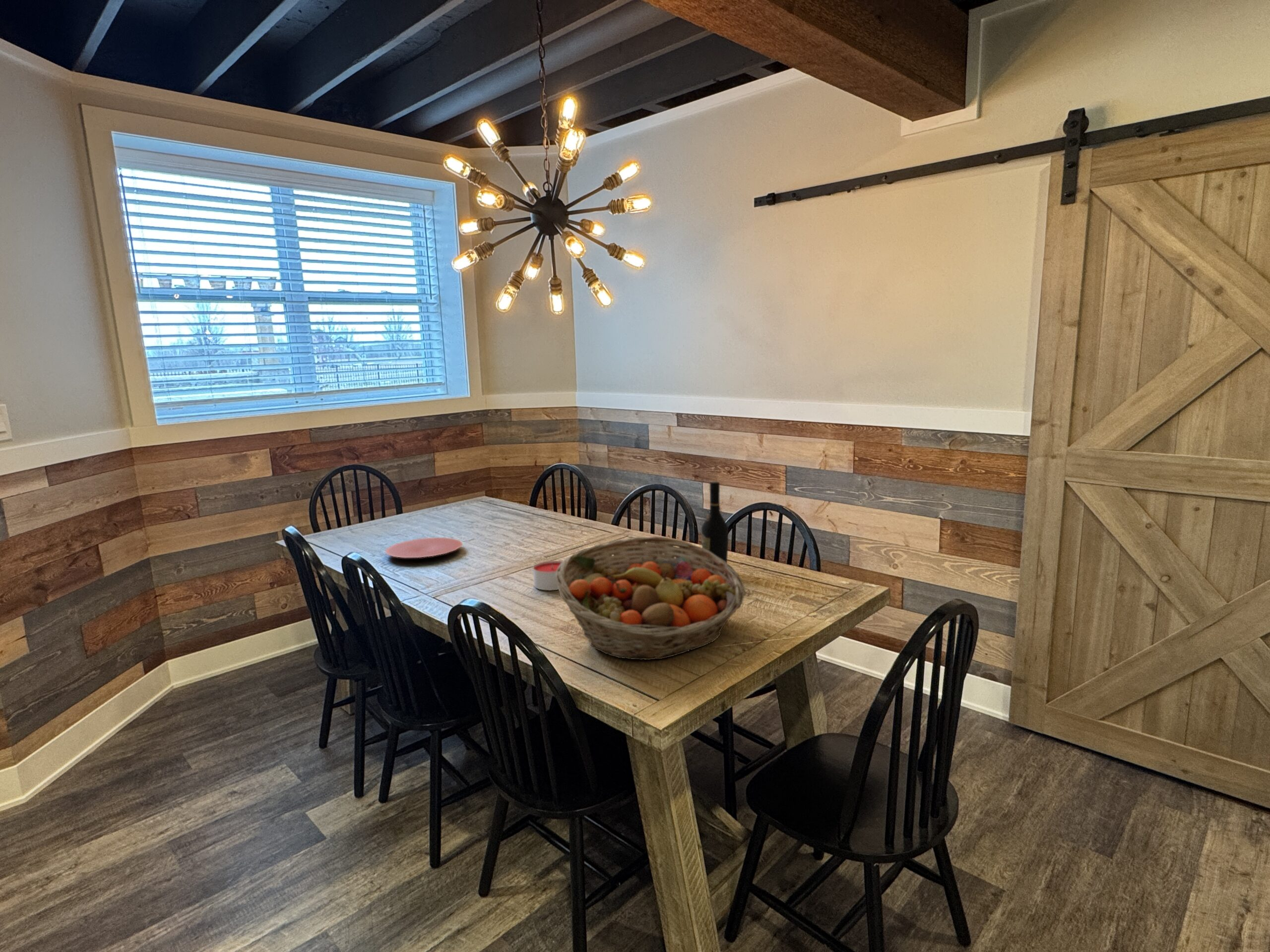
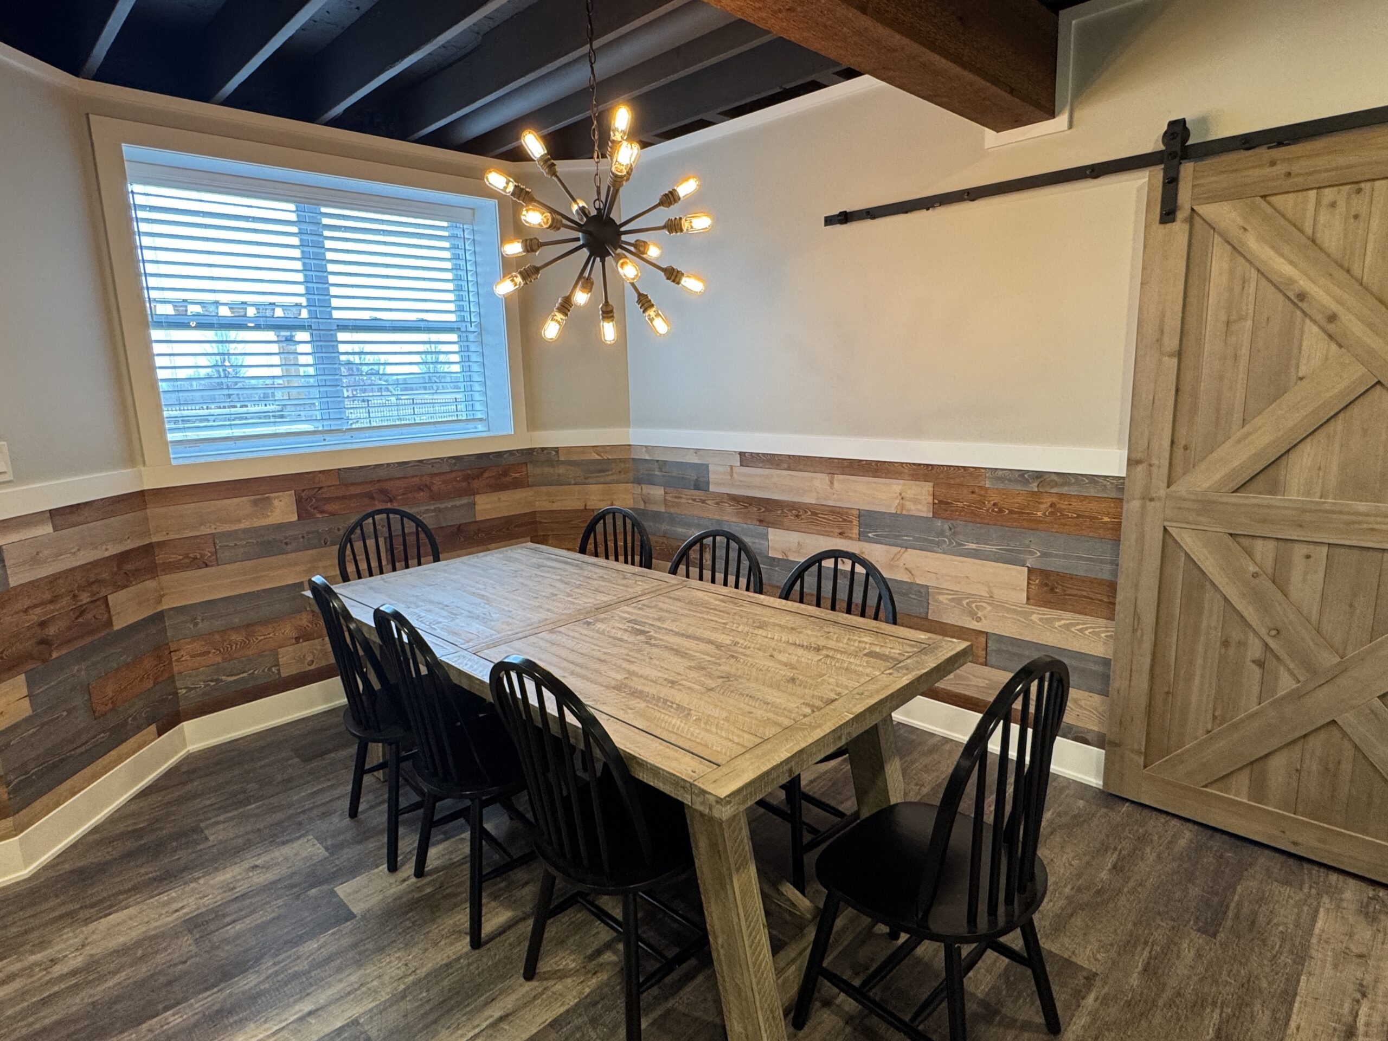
- candle (552, 574)
- plate (424, 550)
- fruit basket (651, 594)
- wine bottle (715, 529)
